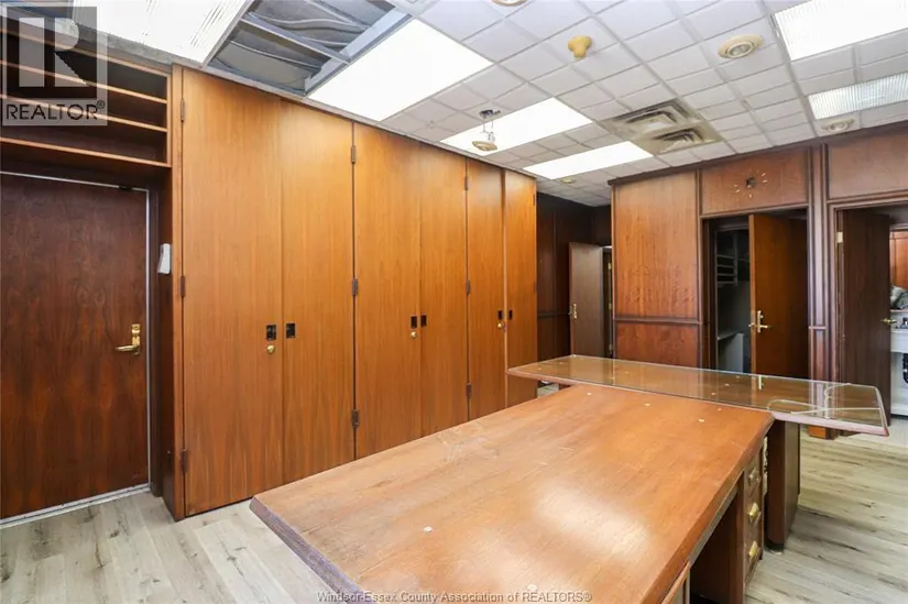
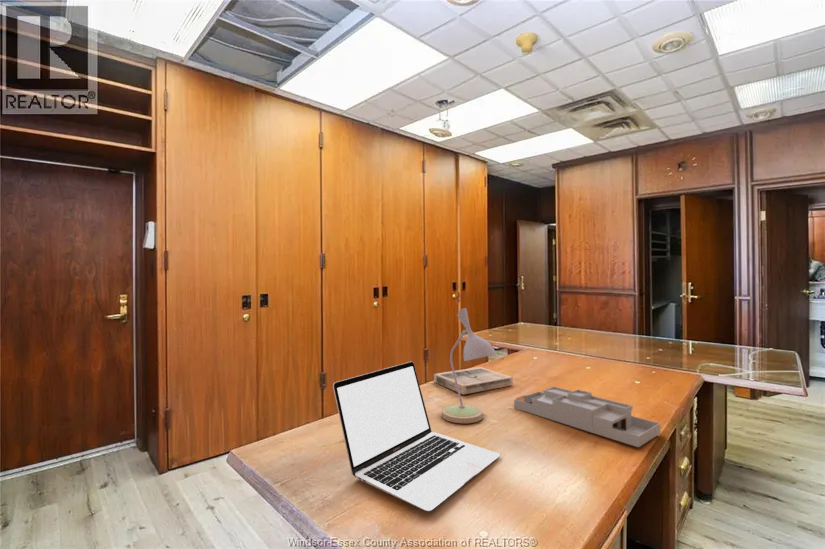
+ photo frame (472, 379)
+ desk lamp (467, 360)
+ laptop (419, 421)
+ desk organizer (580, 407)
